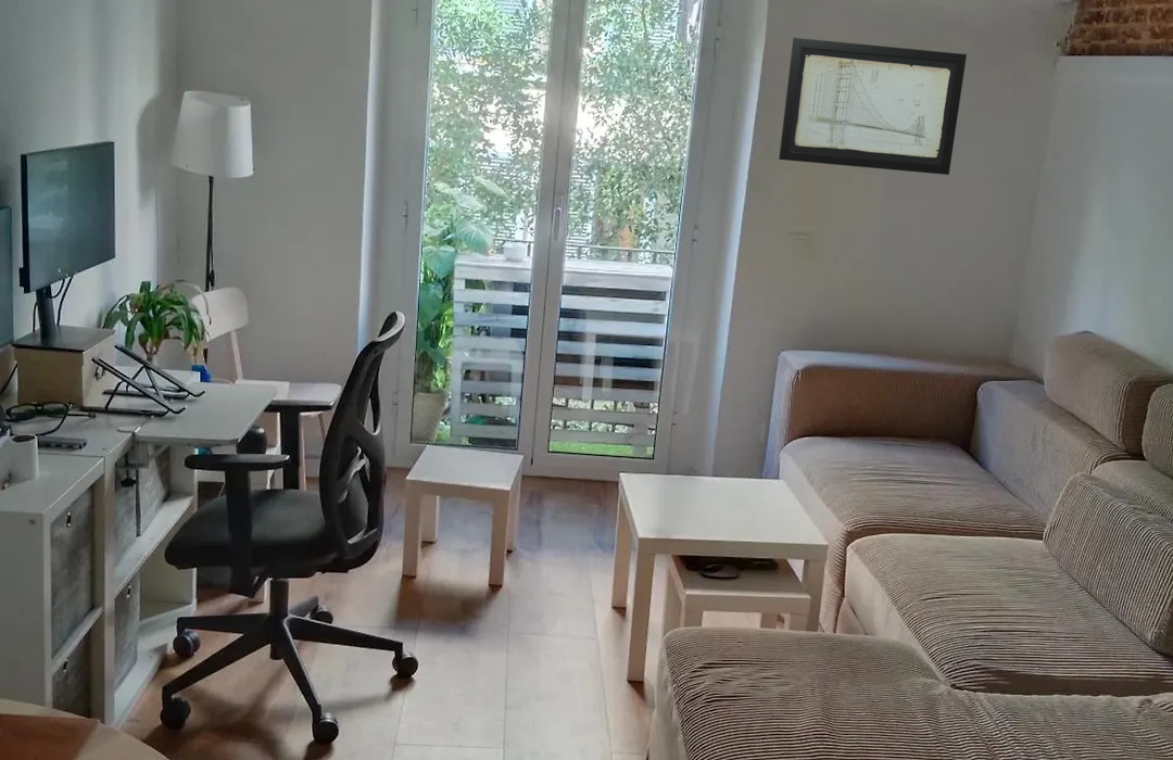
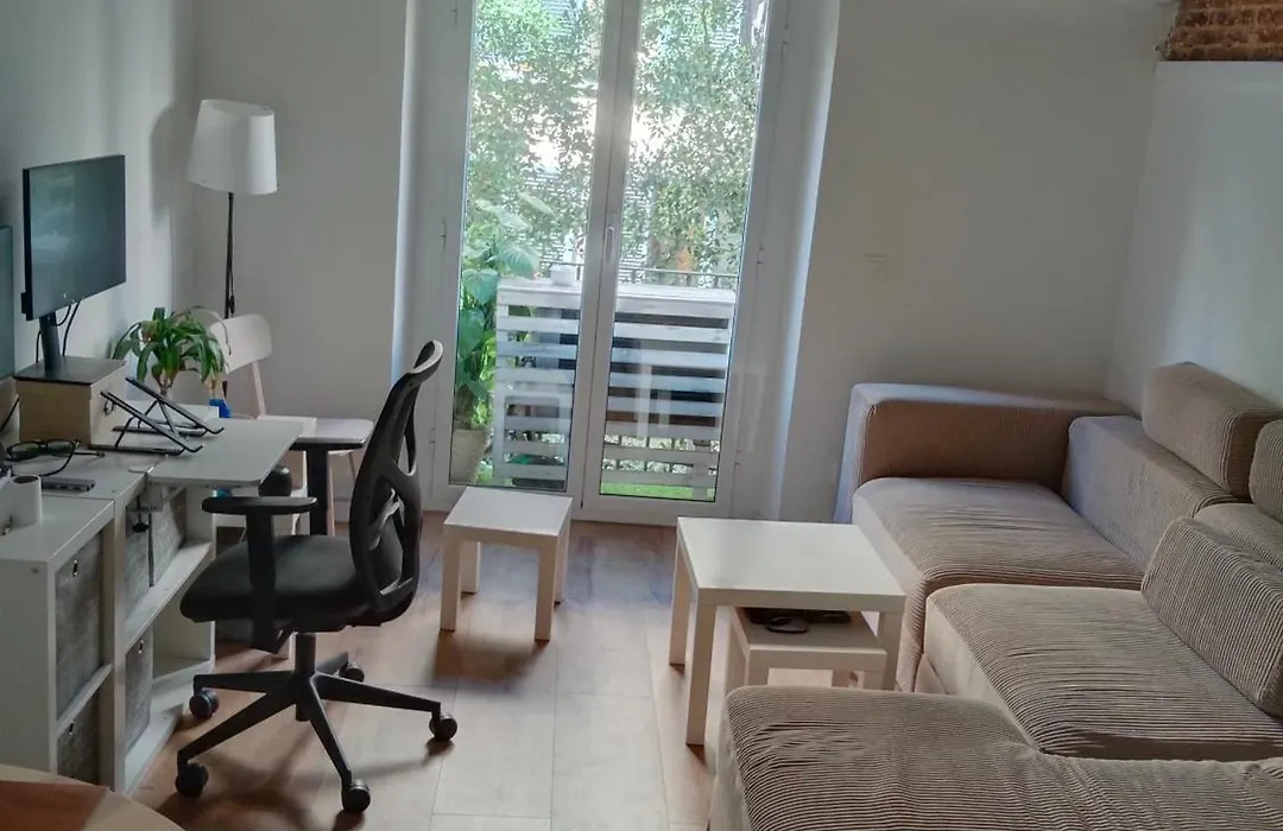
- wall art (871, 106)
